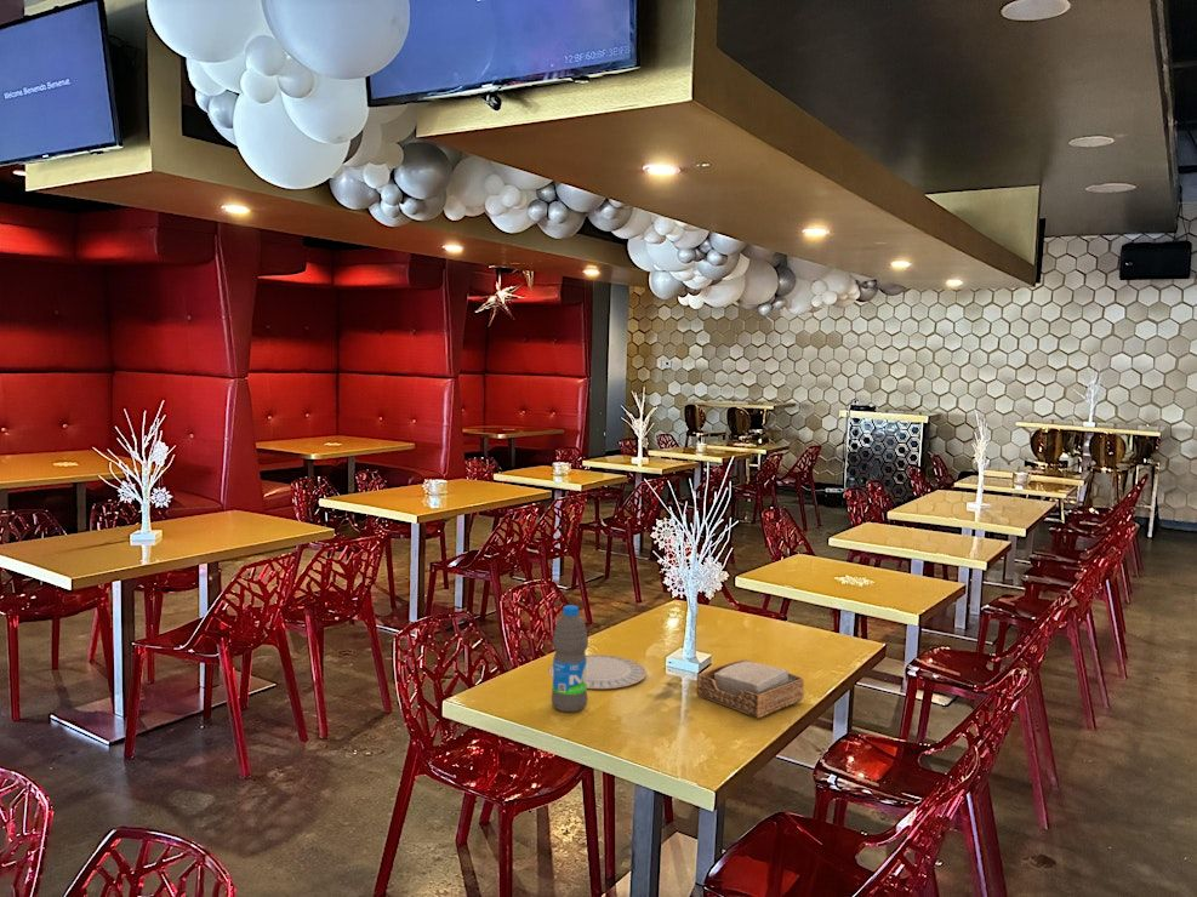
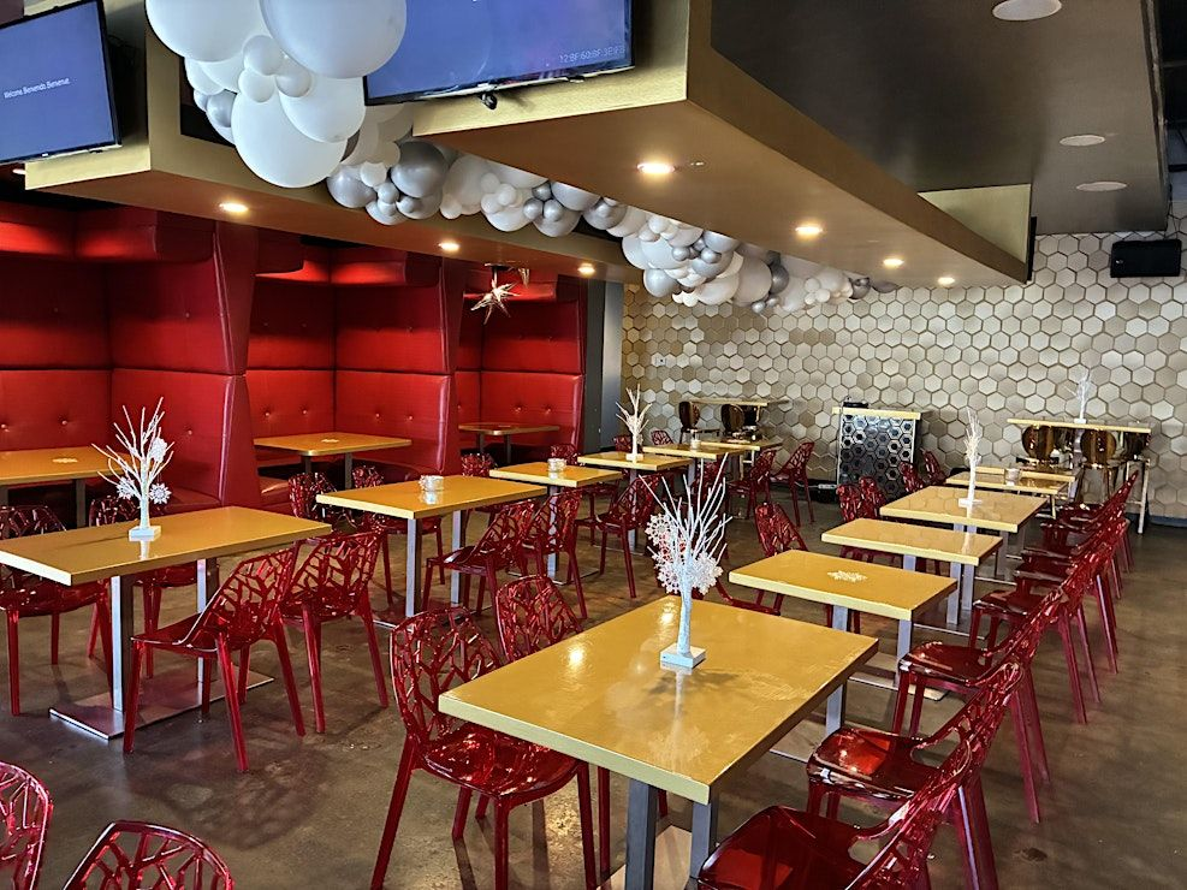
- napkin holder (749, 684)
- chinaware (597, 669)
- water bottle (570, 656)
